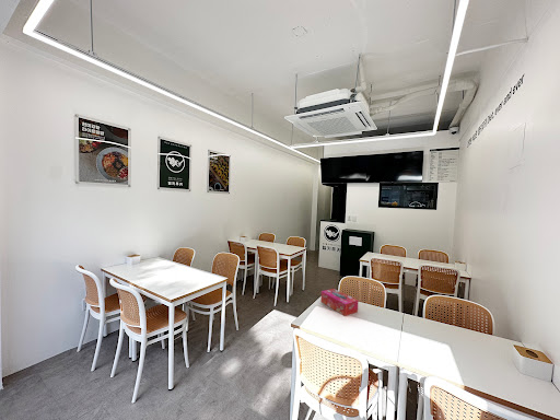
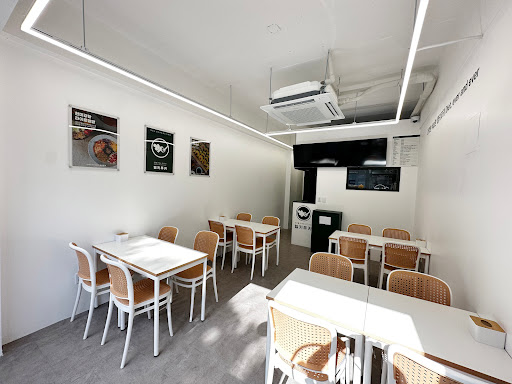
- tissue box (338, 301)
